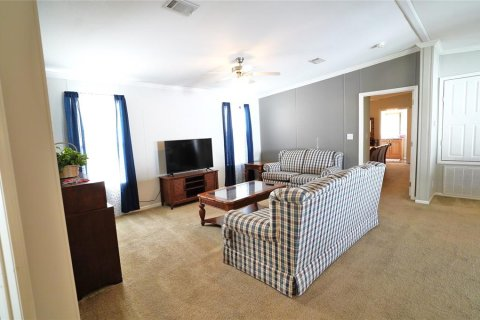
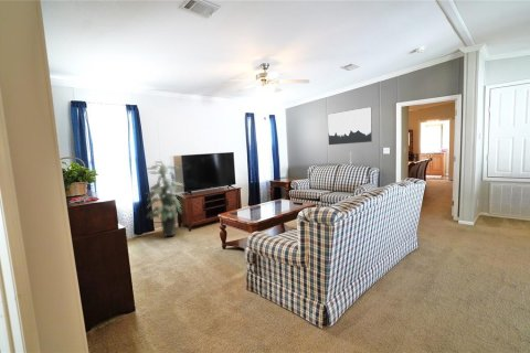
+ wall art (348, 127)
+ indoor plant (163, 199)
